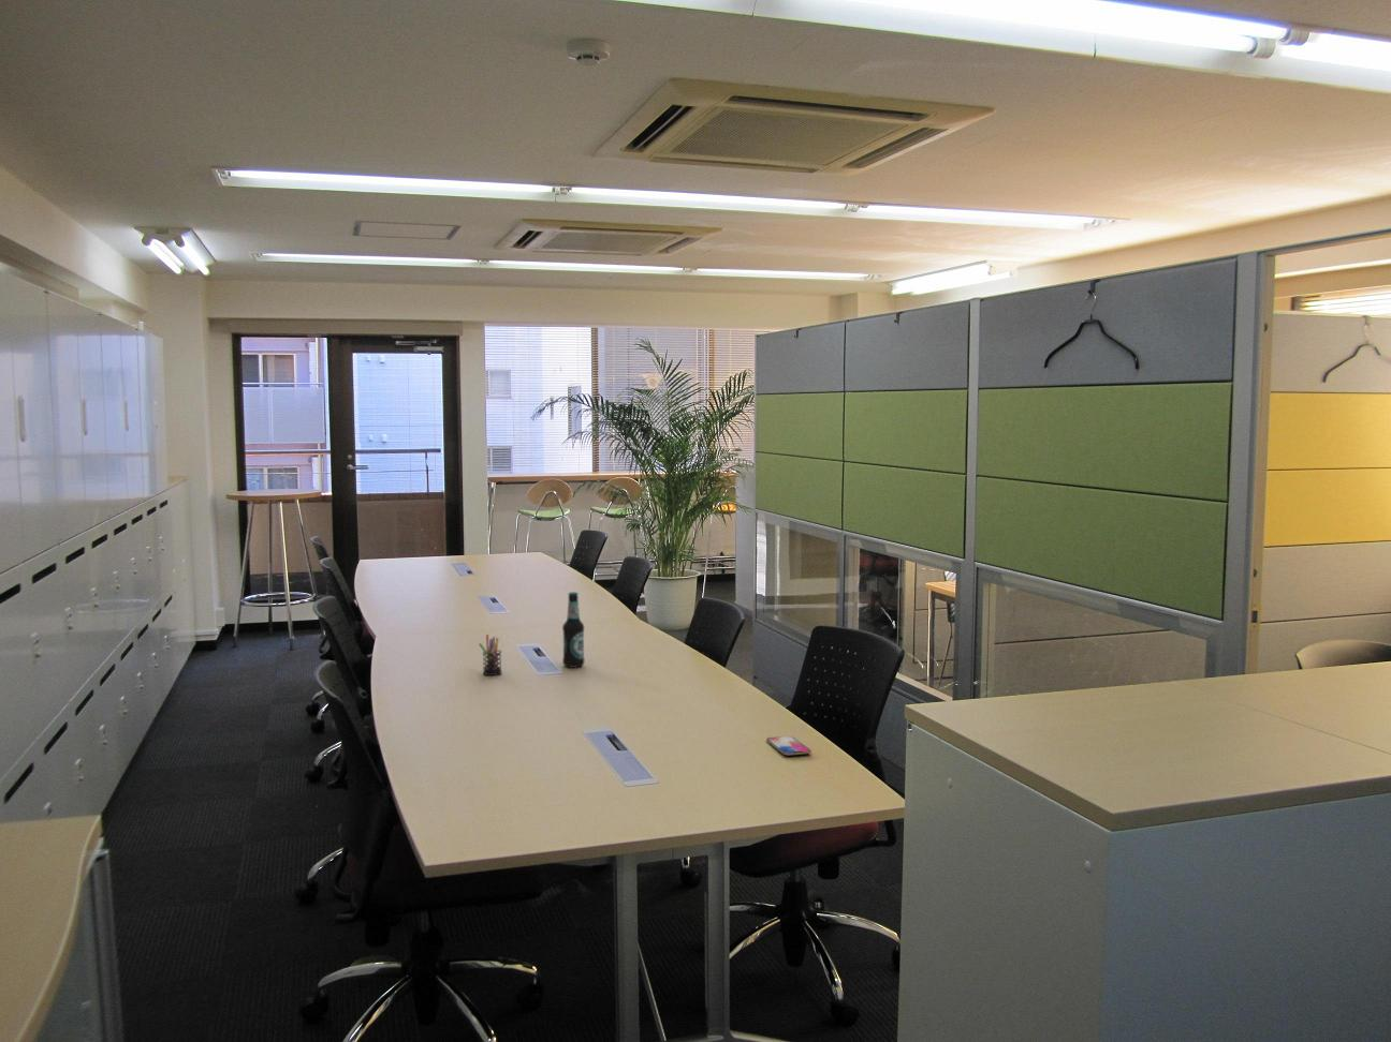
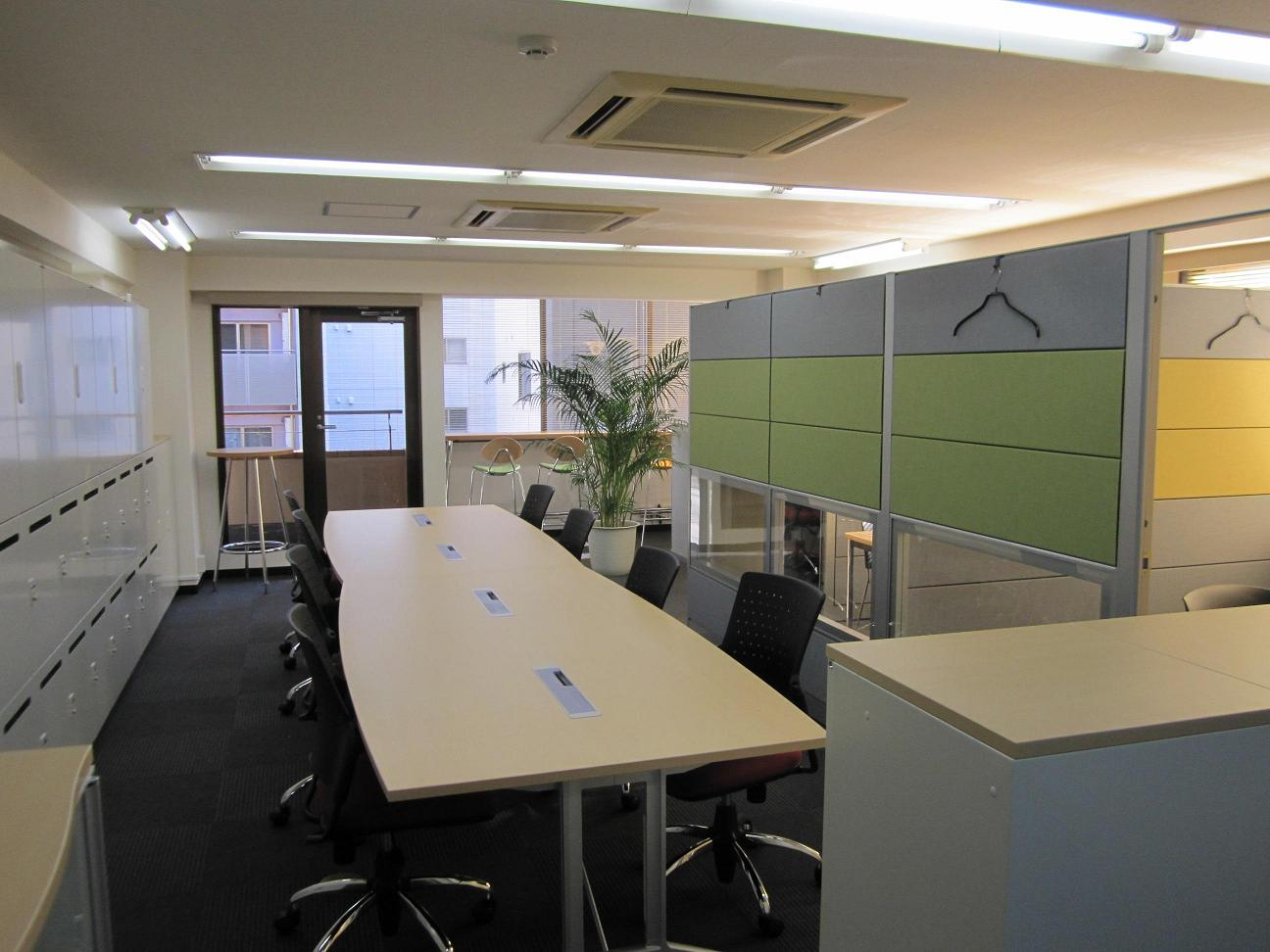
- smartphone (788, 745)
- pen holder (490, 653)
- bottle (573, 628)
